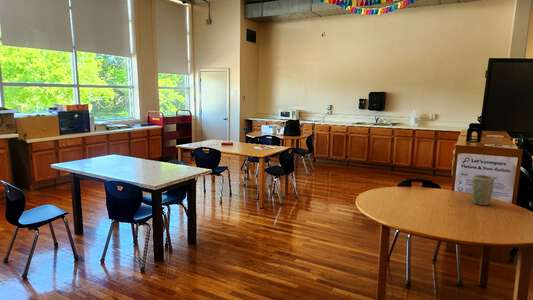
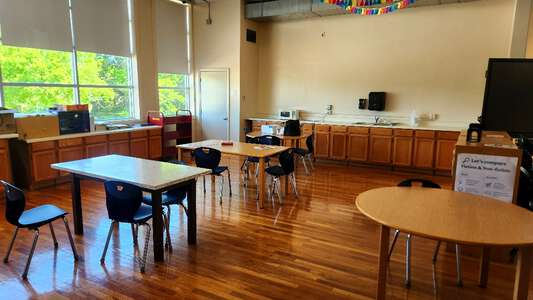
- plant pot (481, 190)
